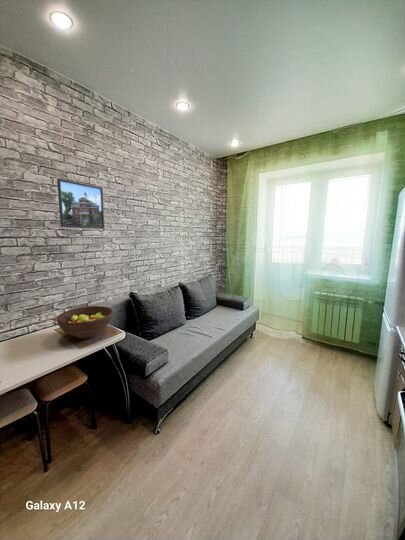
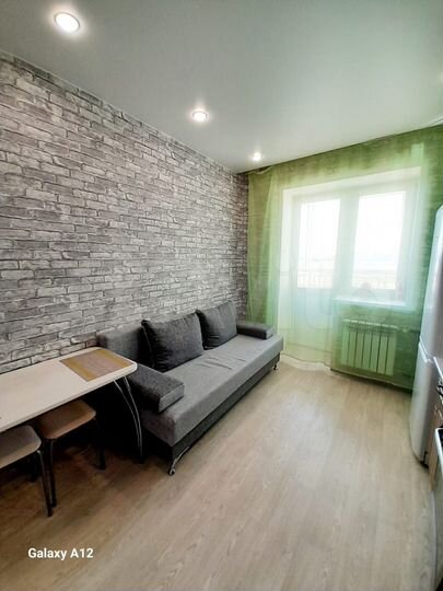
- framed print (82, 206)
- fruit bowl (86, 324)
